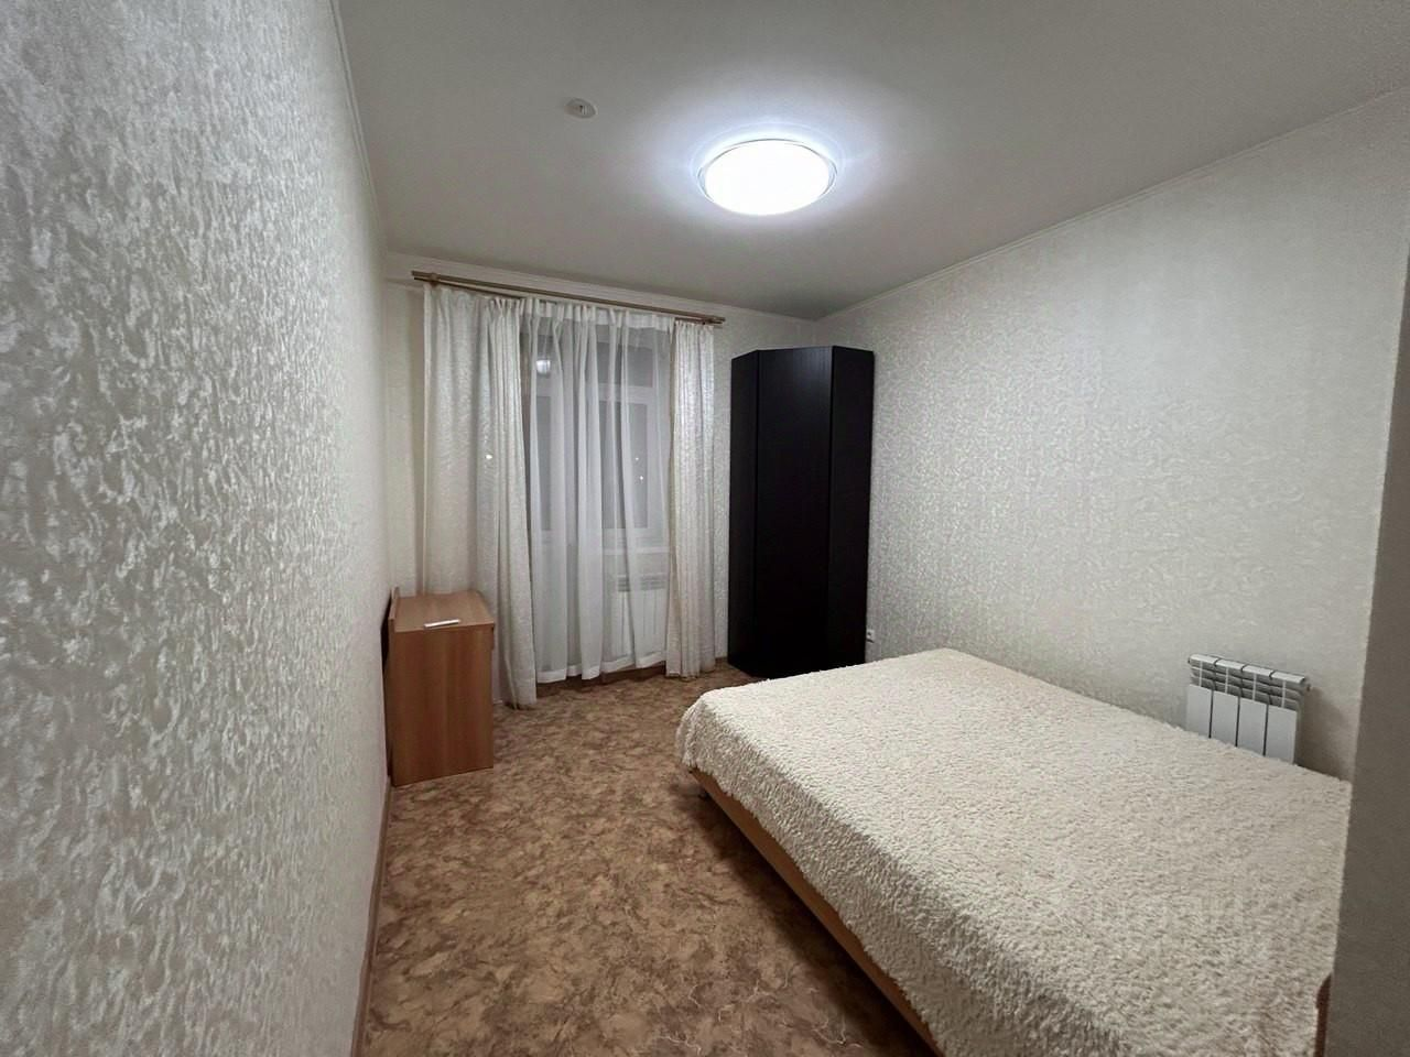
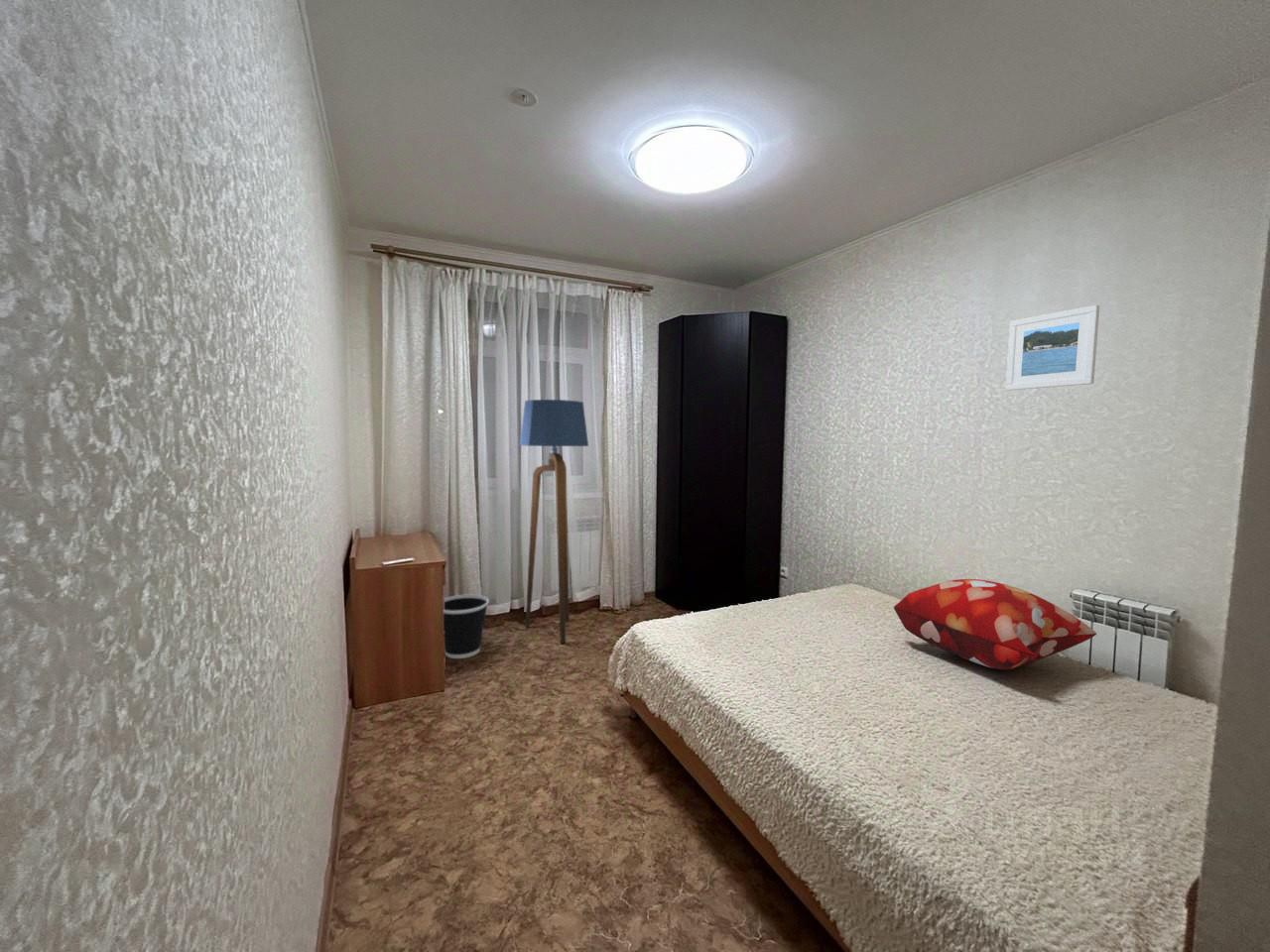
+ decorative pillow (988, 620)
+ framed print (1049, 350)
+ floor lamp (557, 519)
+ wastebasket (462, 627)
